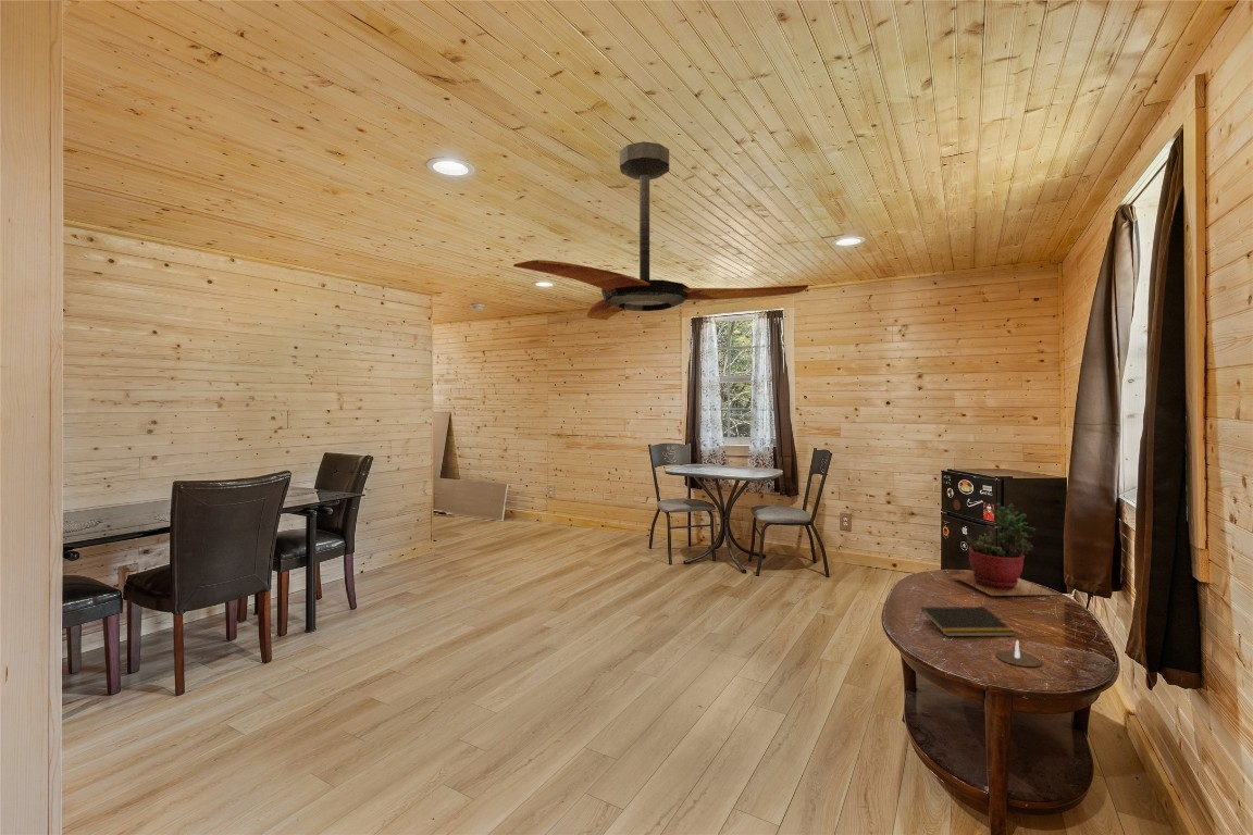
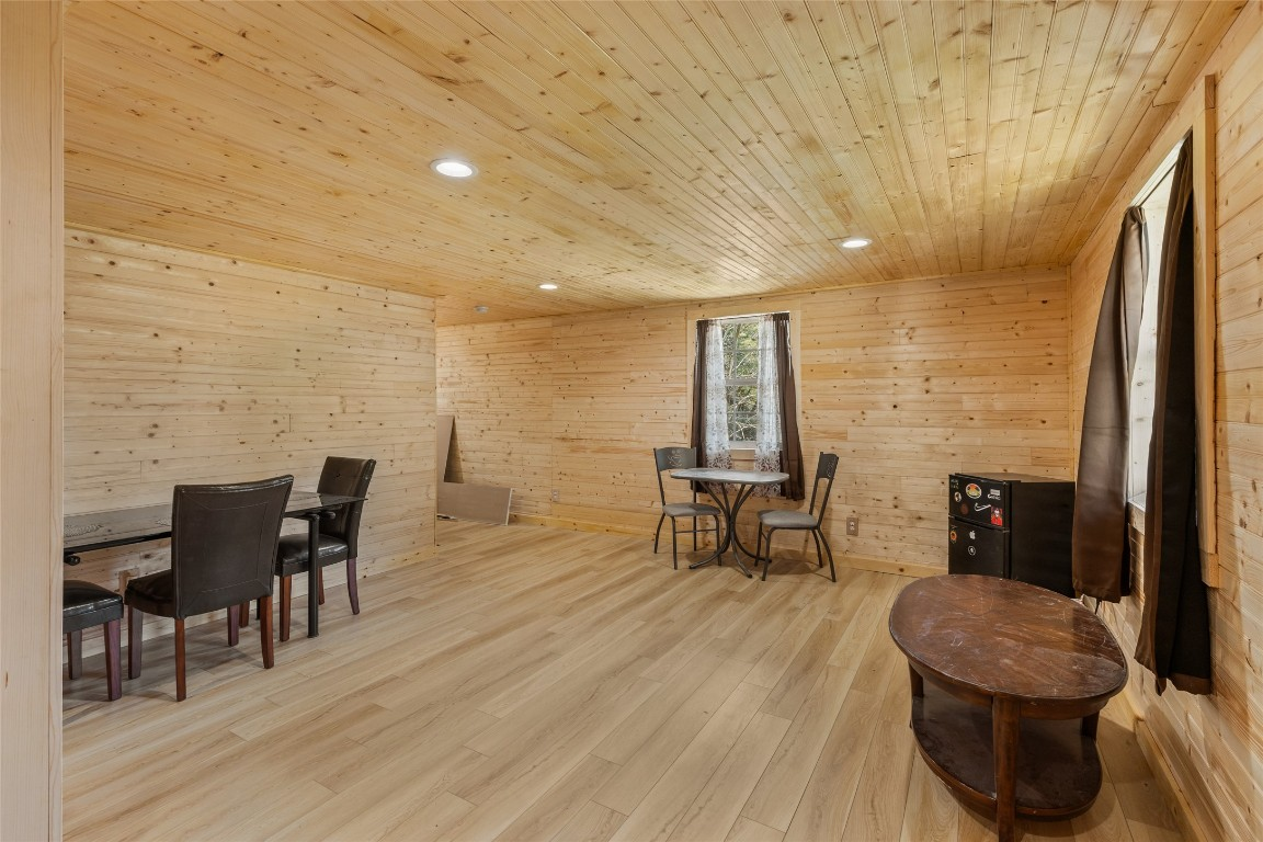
- notepad (966, 621)
- ceiling fan (648, 232)
- succulent plant (1002, 545)
- candle (1018, 649)
